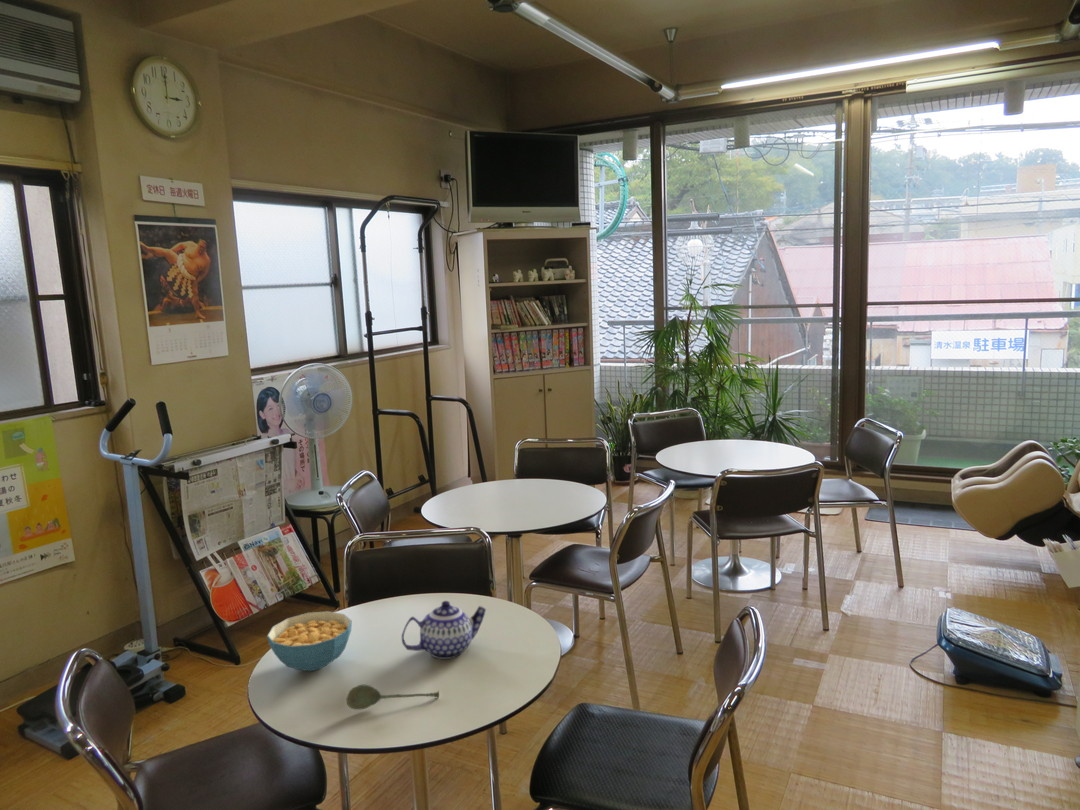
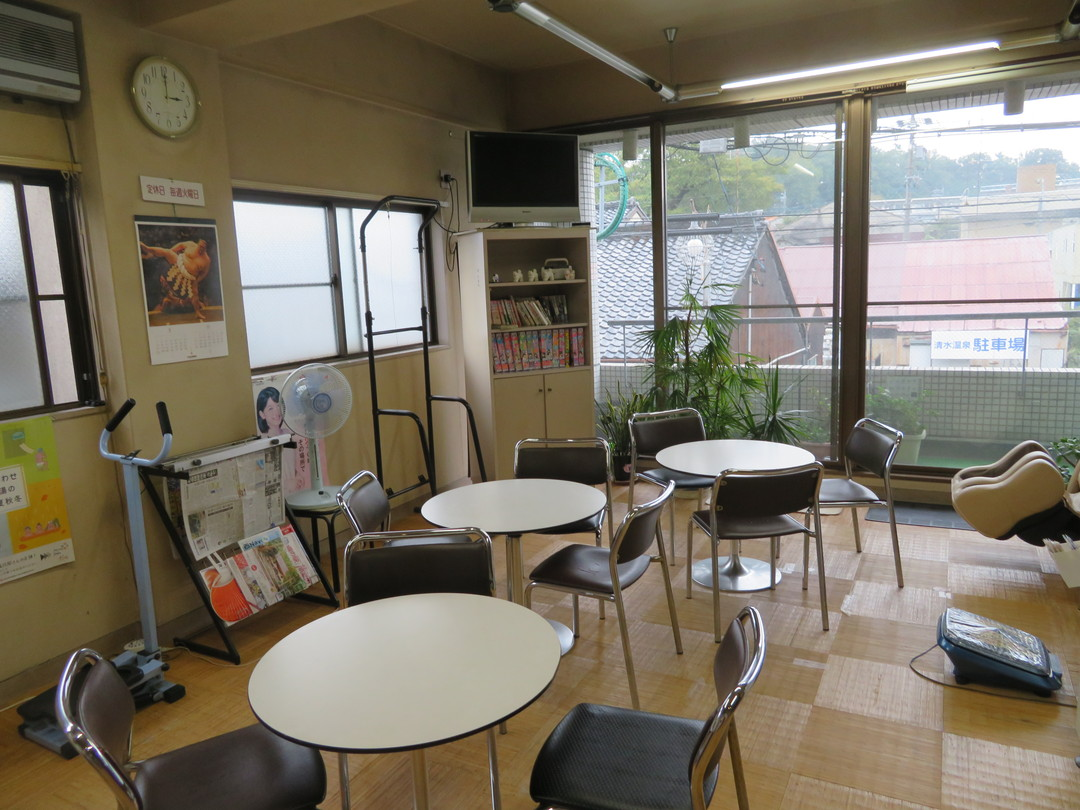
- teapot (444, 626)
- soupspoon (393, 695)
- cereal bowl (311, 646)
